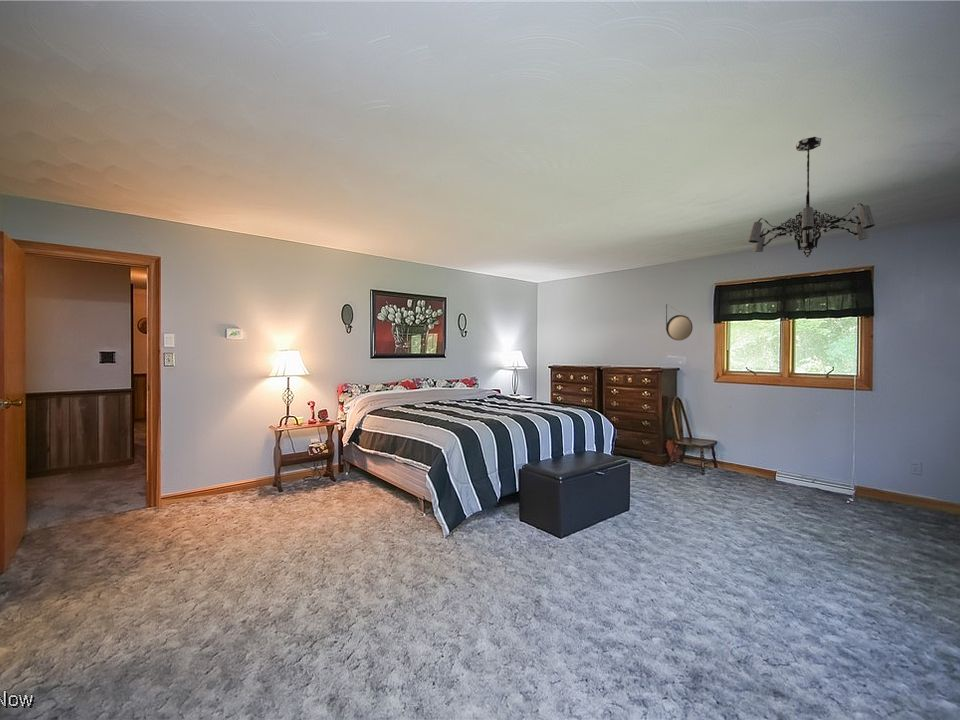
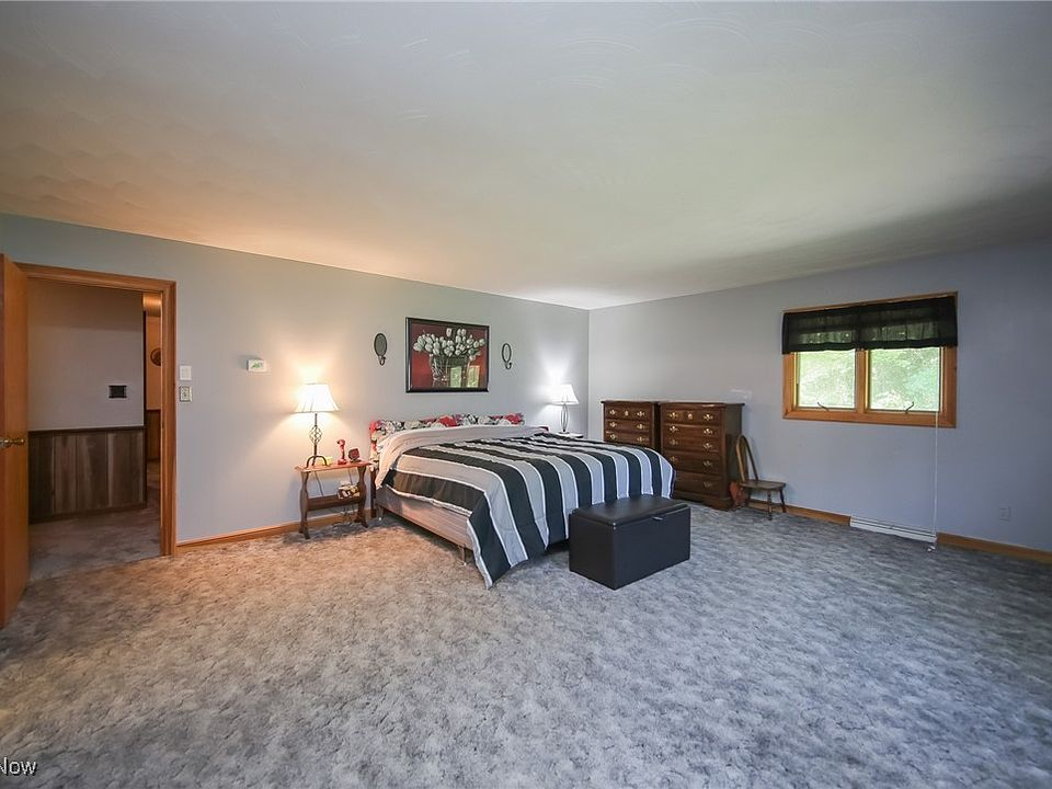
- chandelier (807, 199)
- home mirror (675, 326)
